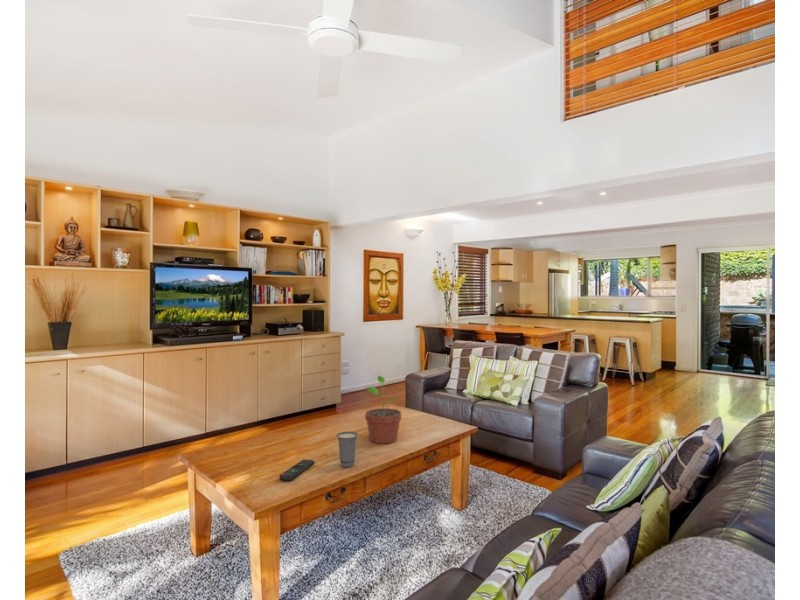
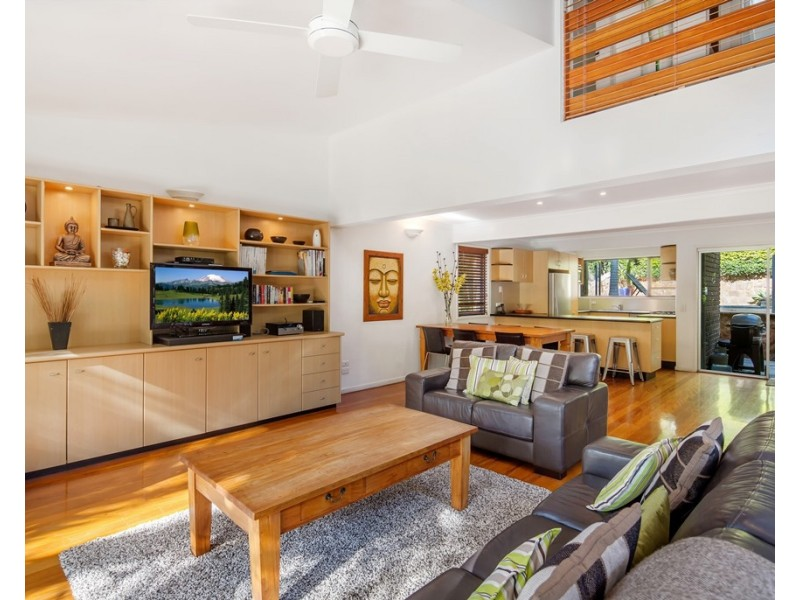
- potted plant (383, 408)
- remote control (297, 469)
- cup (347, 449)
